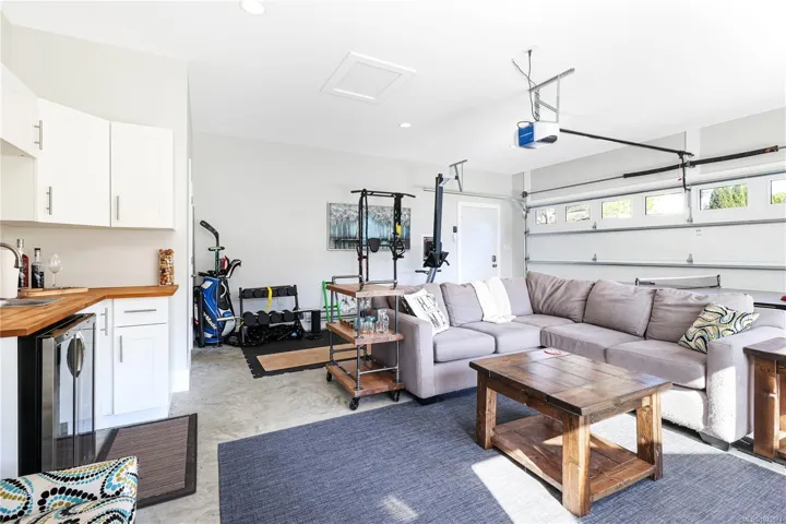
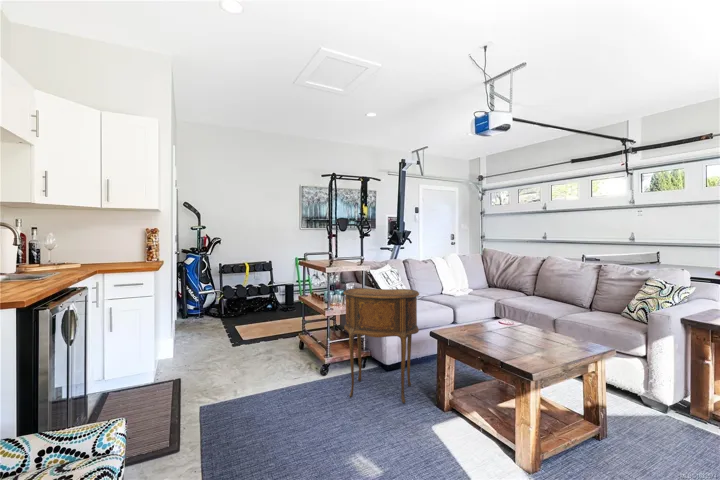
+ side table (377, 337)
